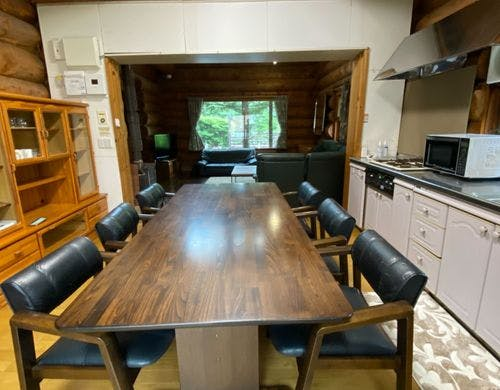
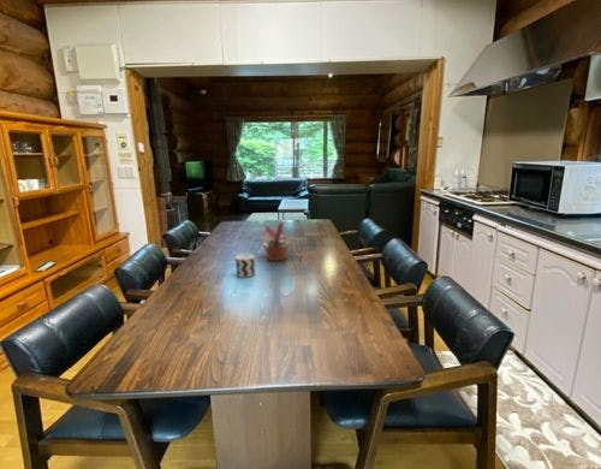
+ cup (246, 263)
+ potted plant (275, 239)
